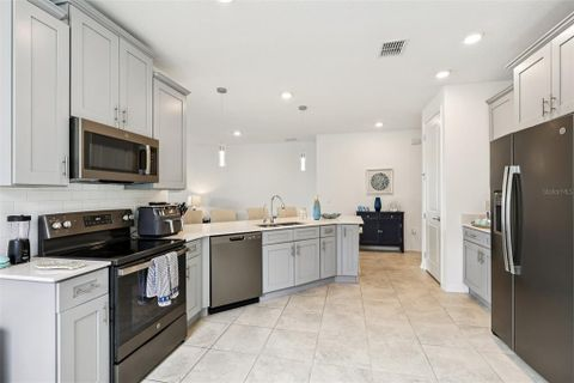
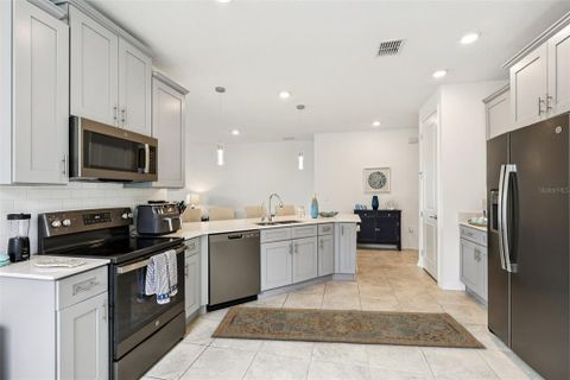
+ rug (338, 323)
